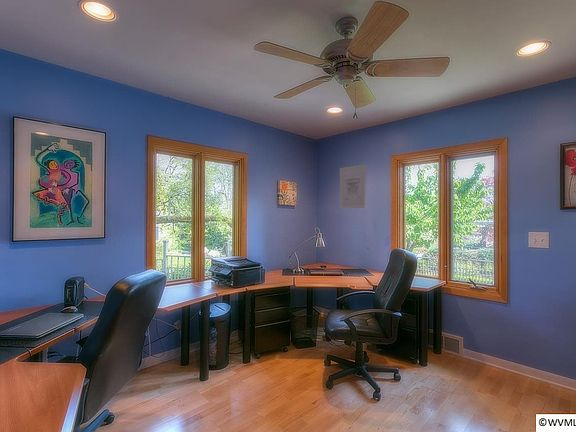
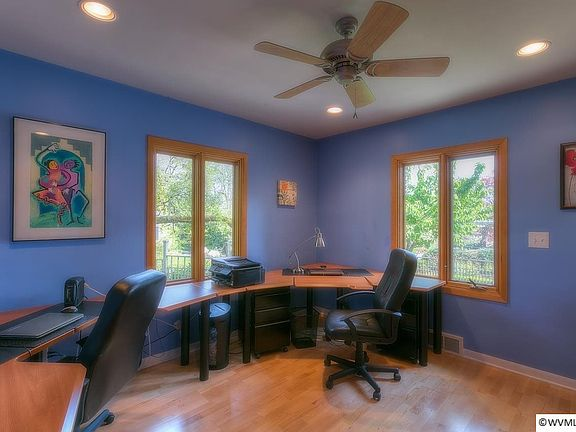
- wall art (352, 187)
